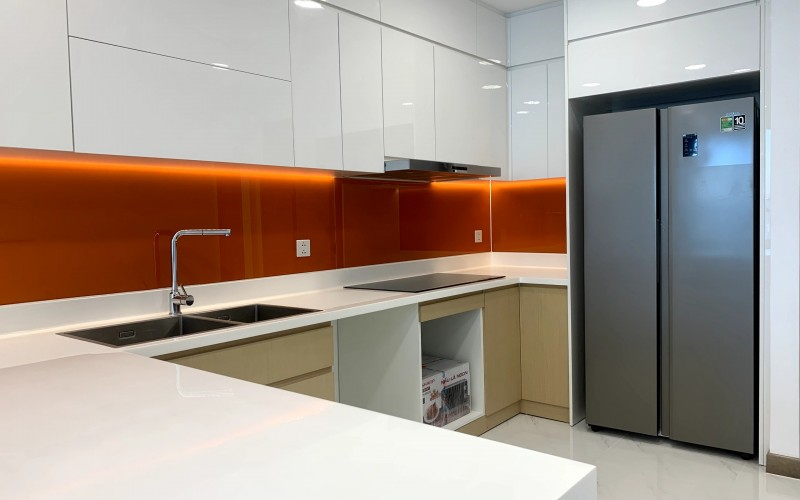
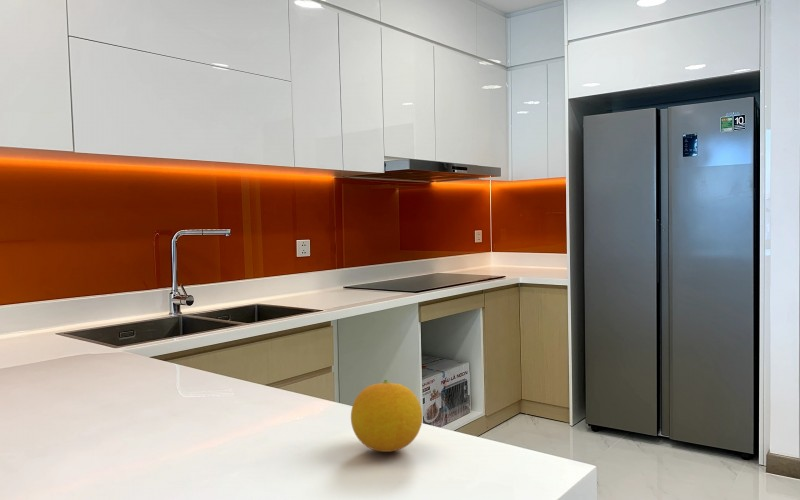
+ fruit (386, 416)
